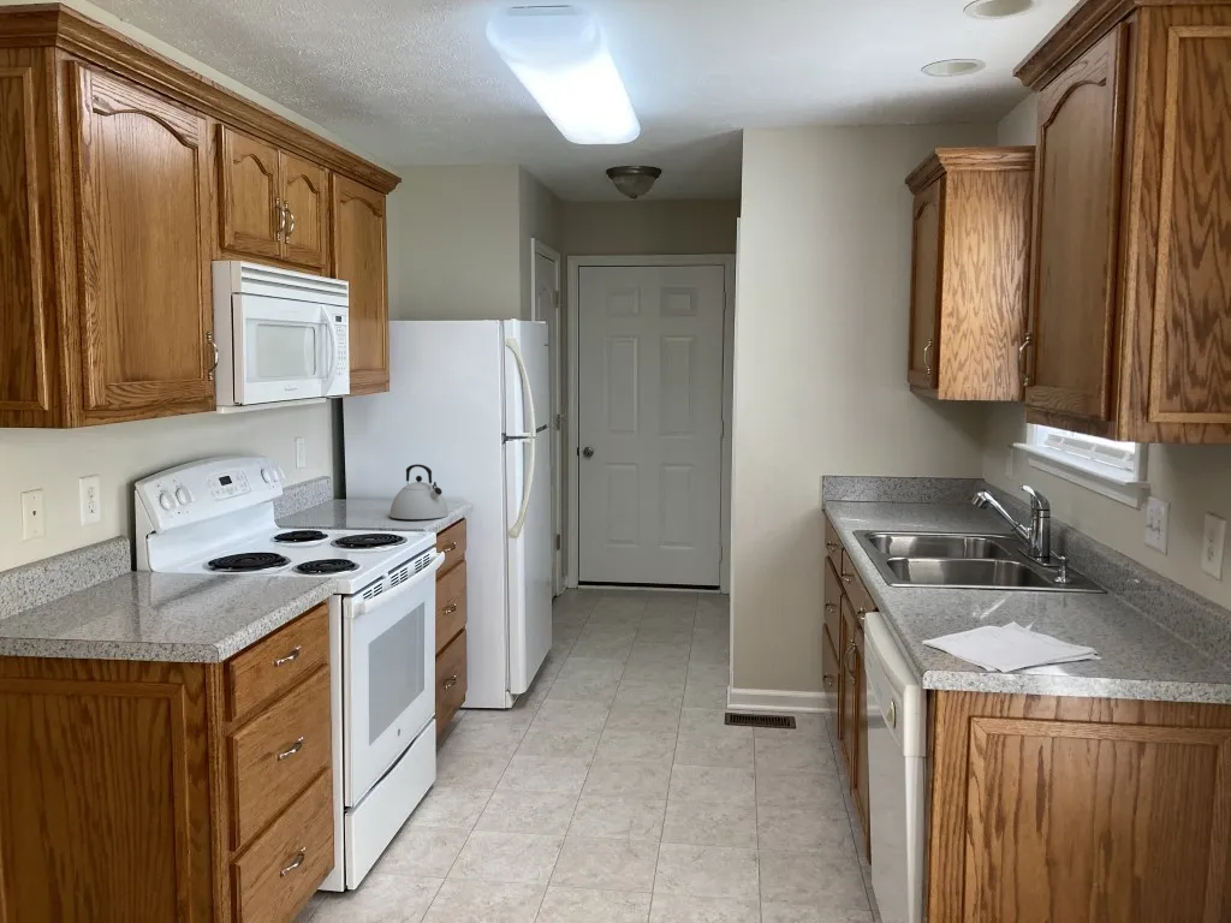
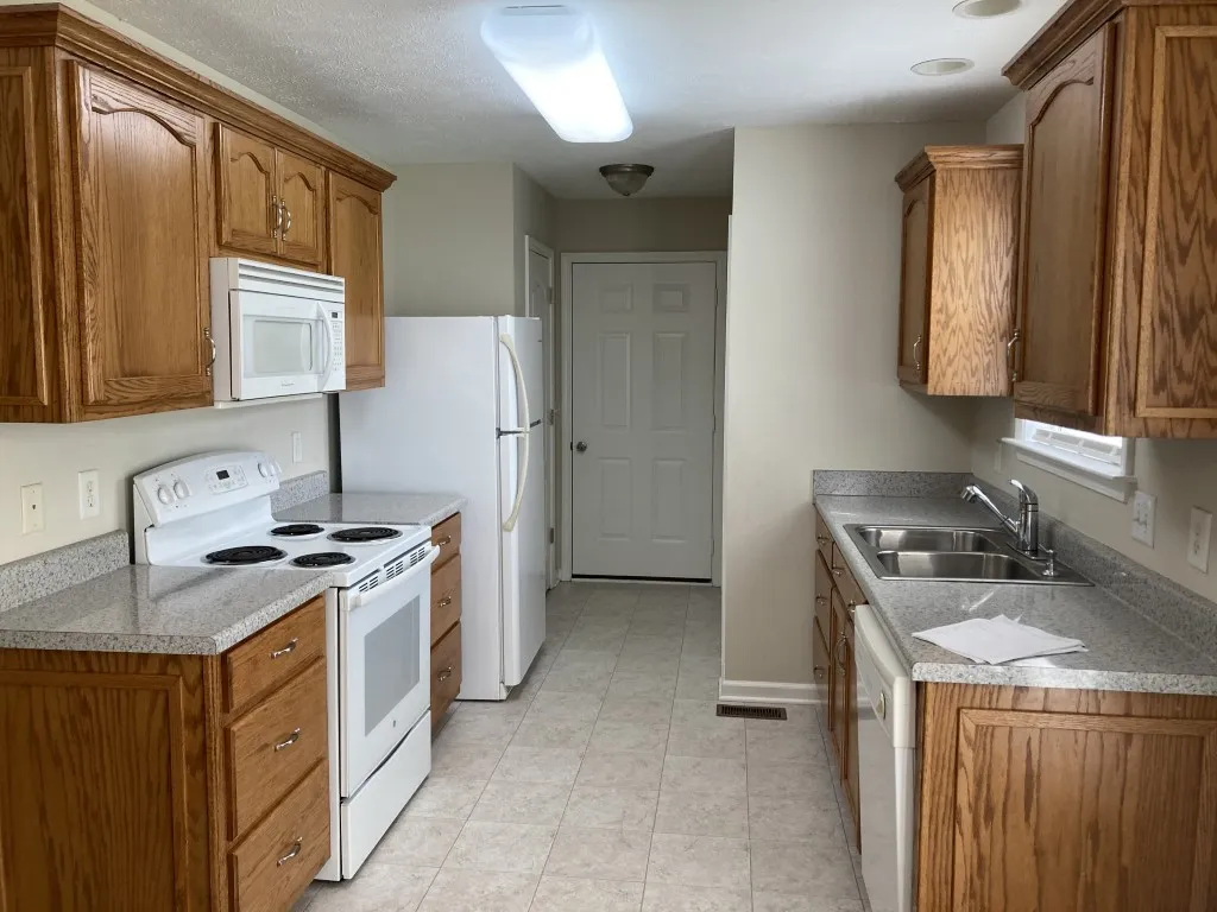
- kettle (420, 489)
